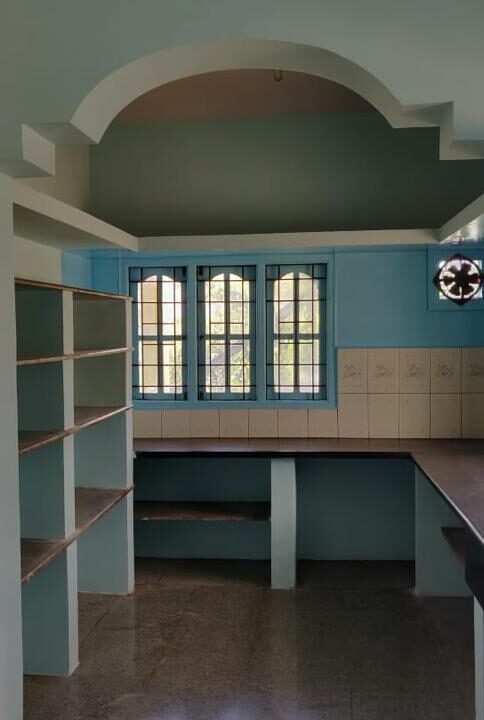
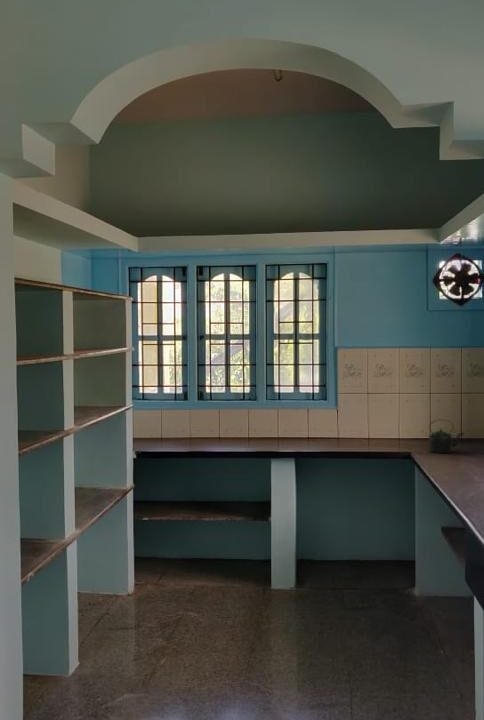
+ kettle (446, 435)
